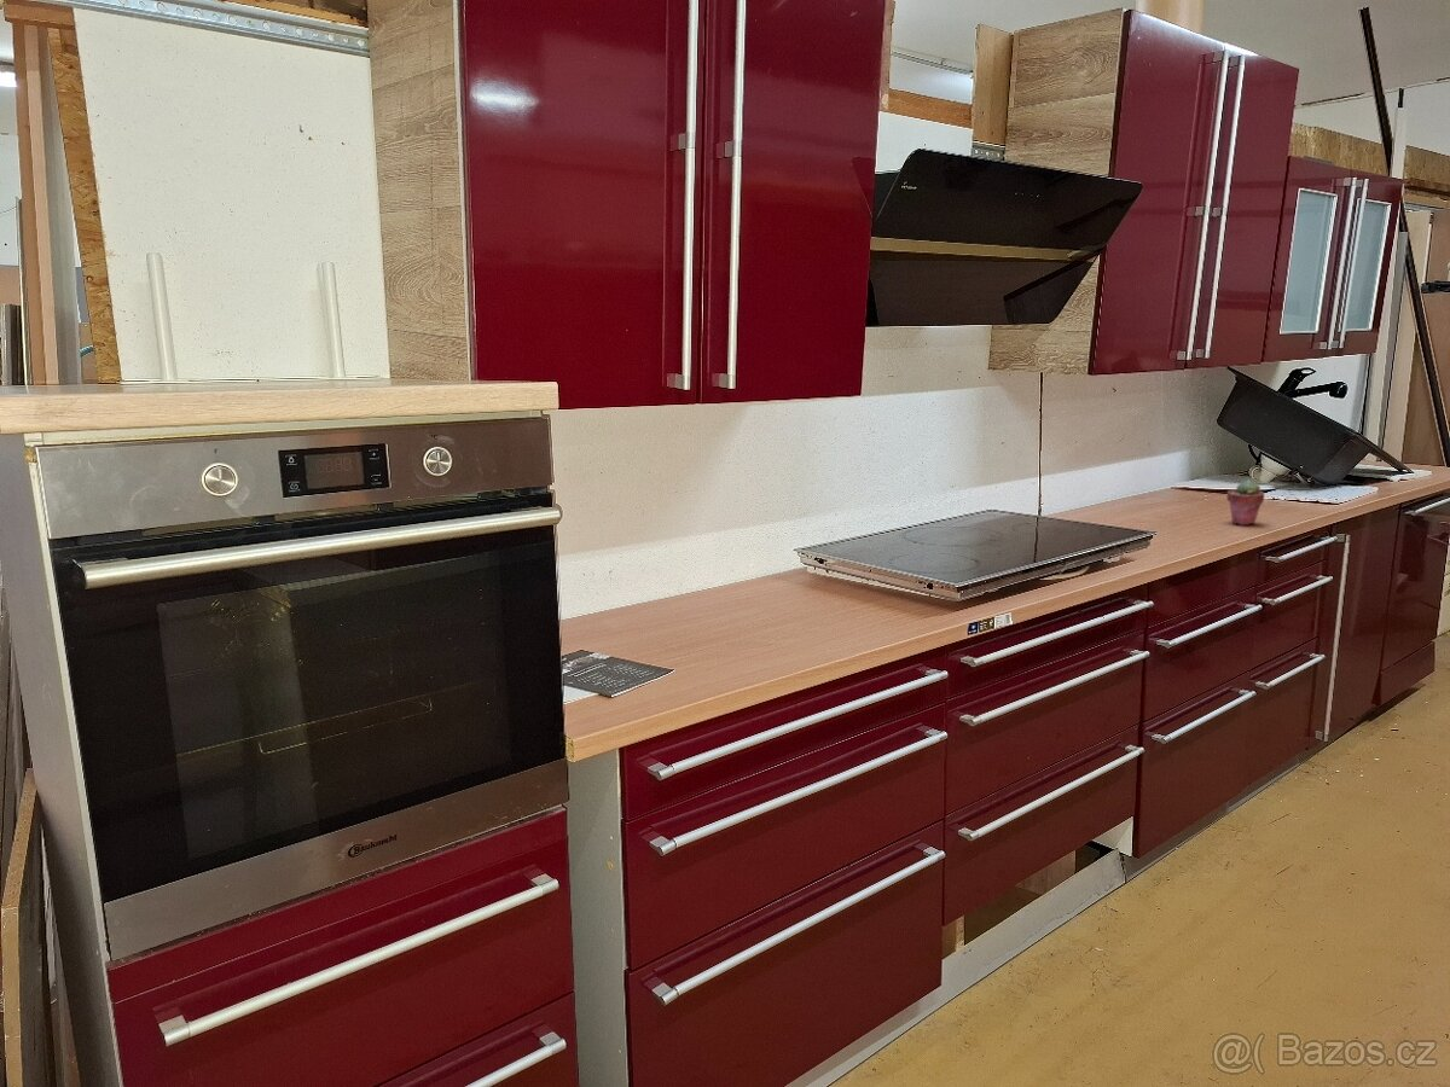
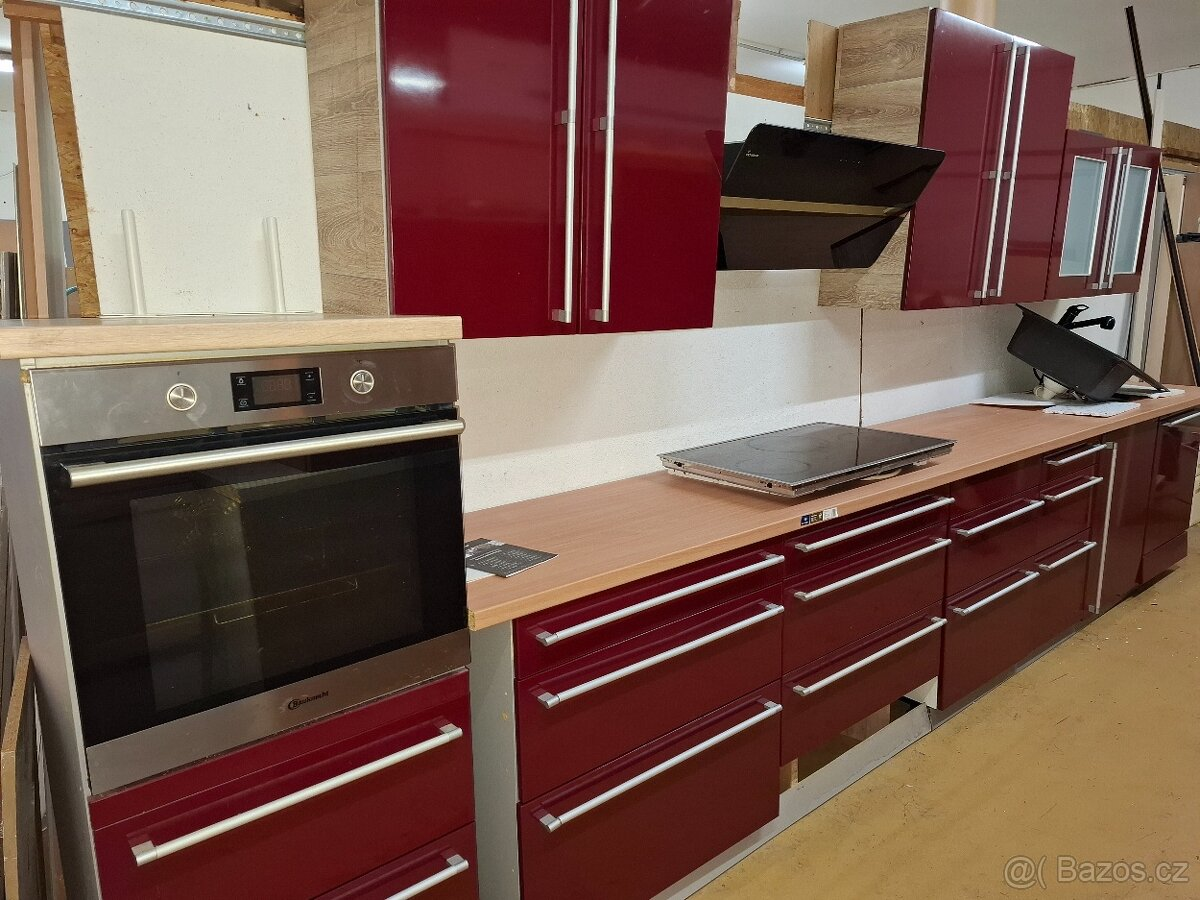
- potted succulent (1245, 501)
